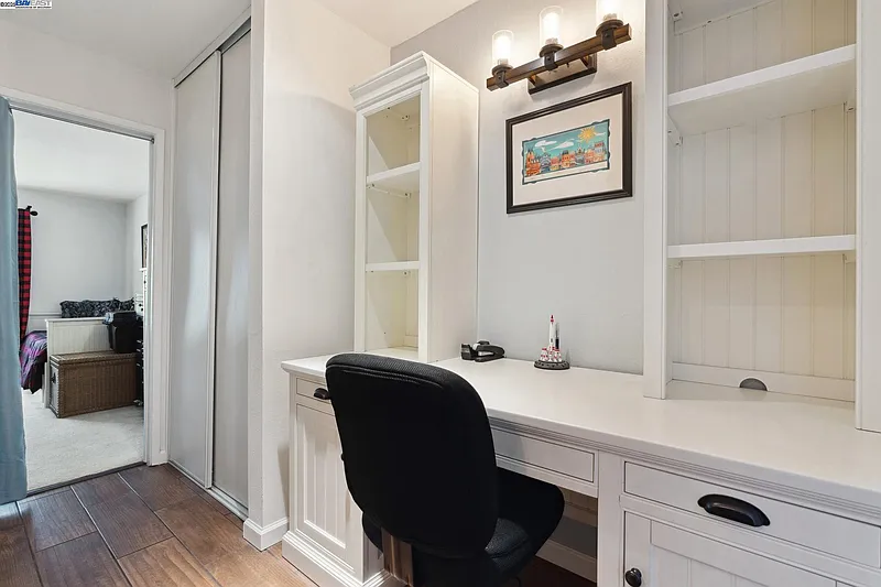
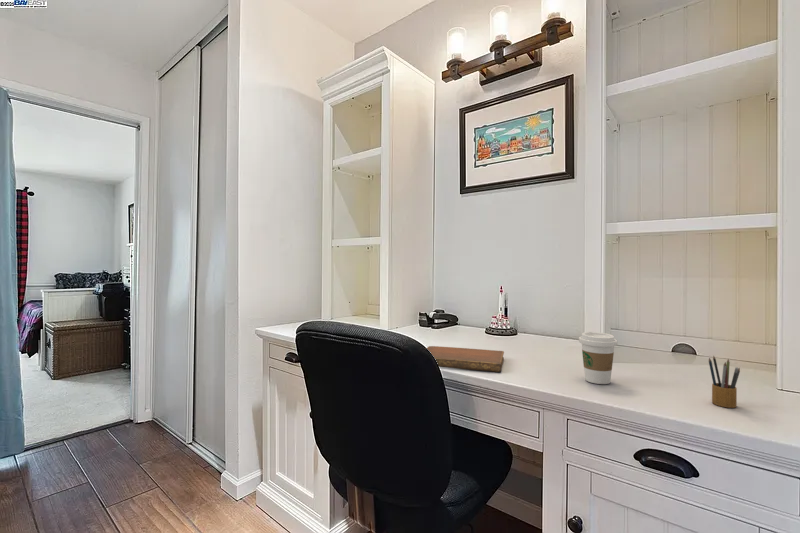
+ pencil box (722, 380)
+ coffee cup (597, 357)
+ notebook (461, 357)
